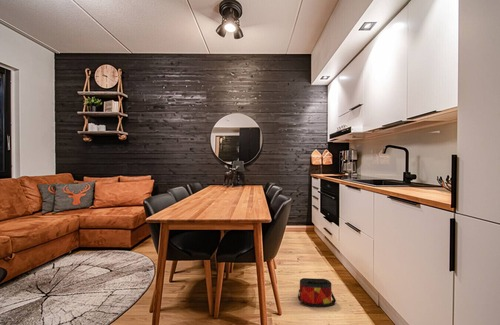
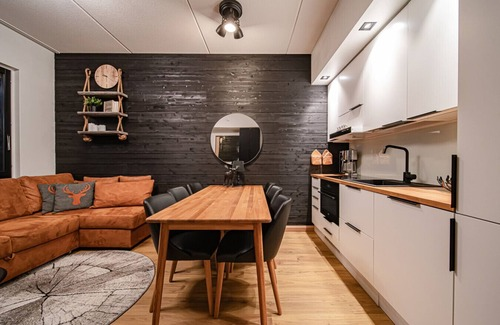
- bag (316, 291)
